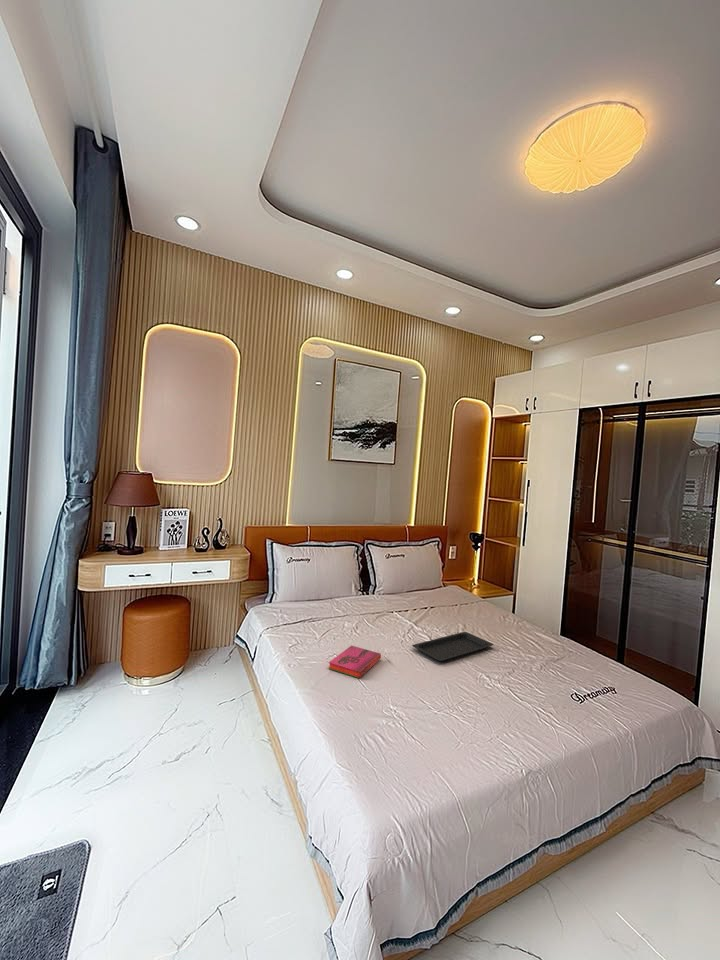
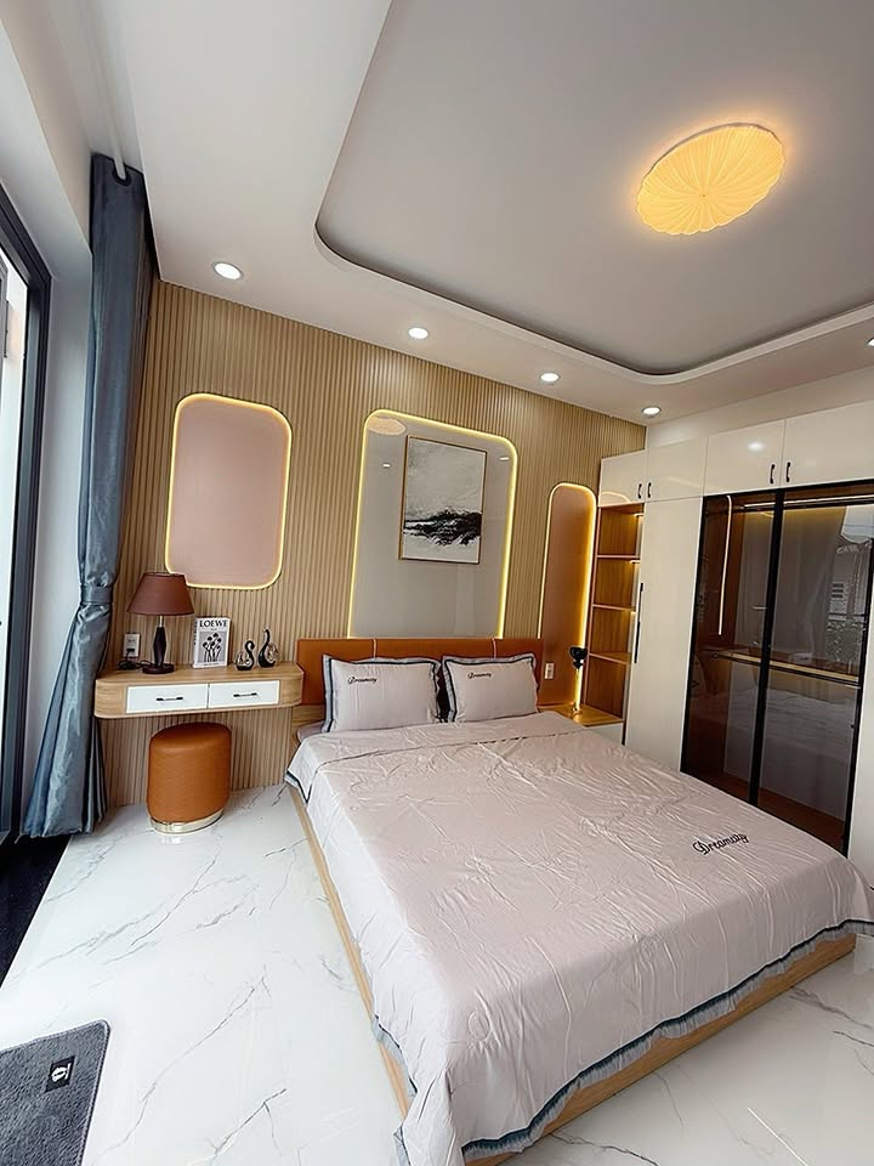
- serving tray (453, 646)
- hardback book (355, 660)
